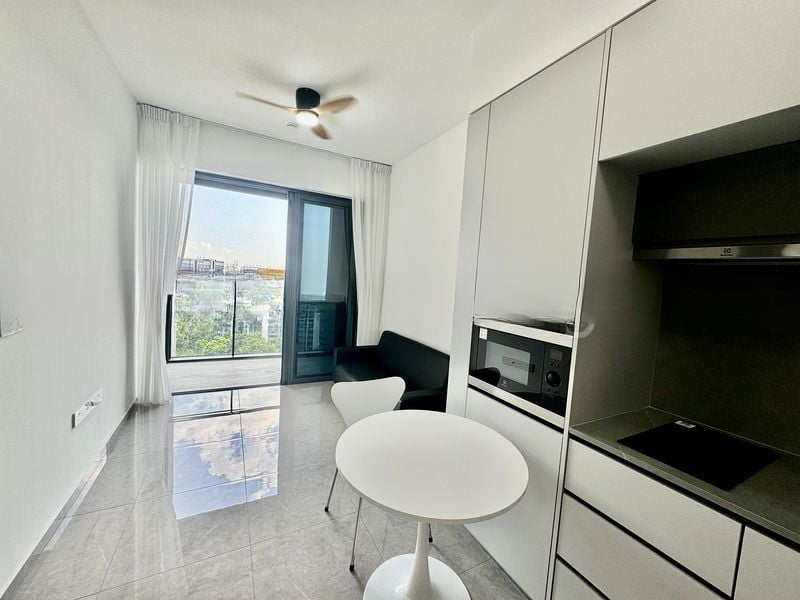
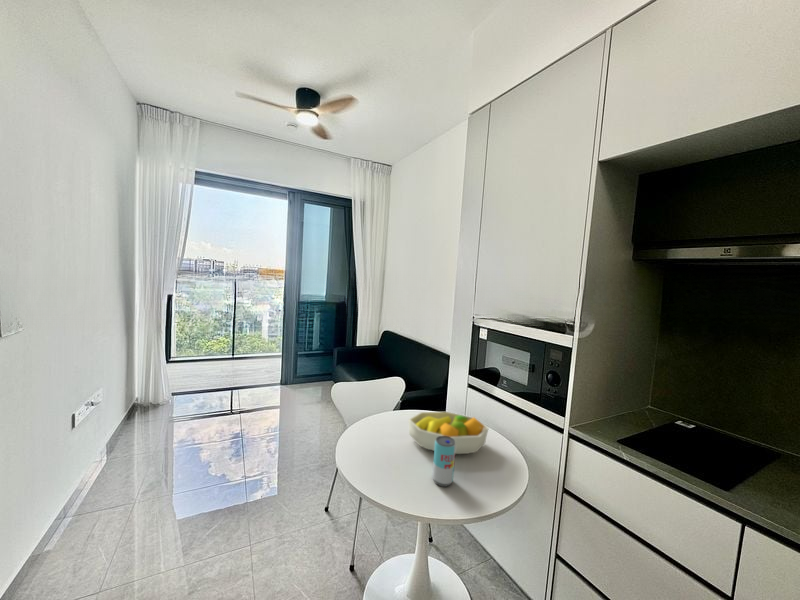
+ fruit bowl (447, 429)
+ beverage can (444, 460)
